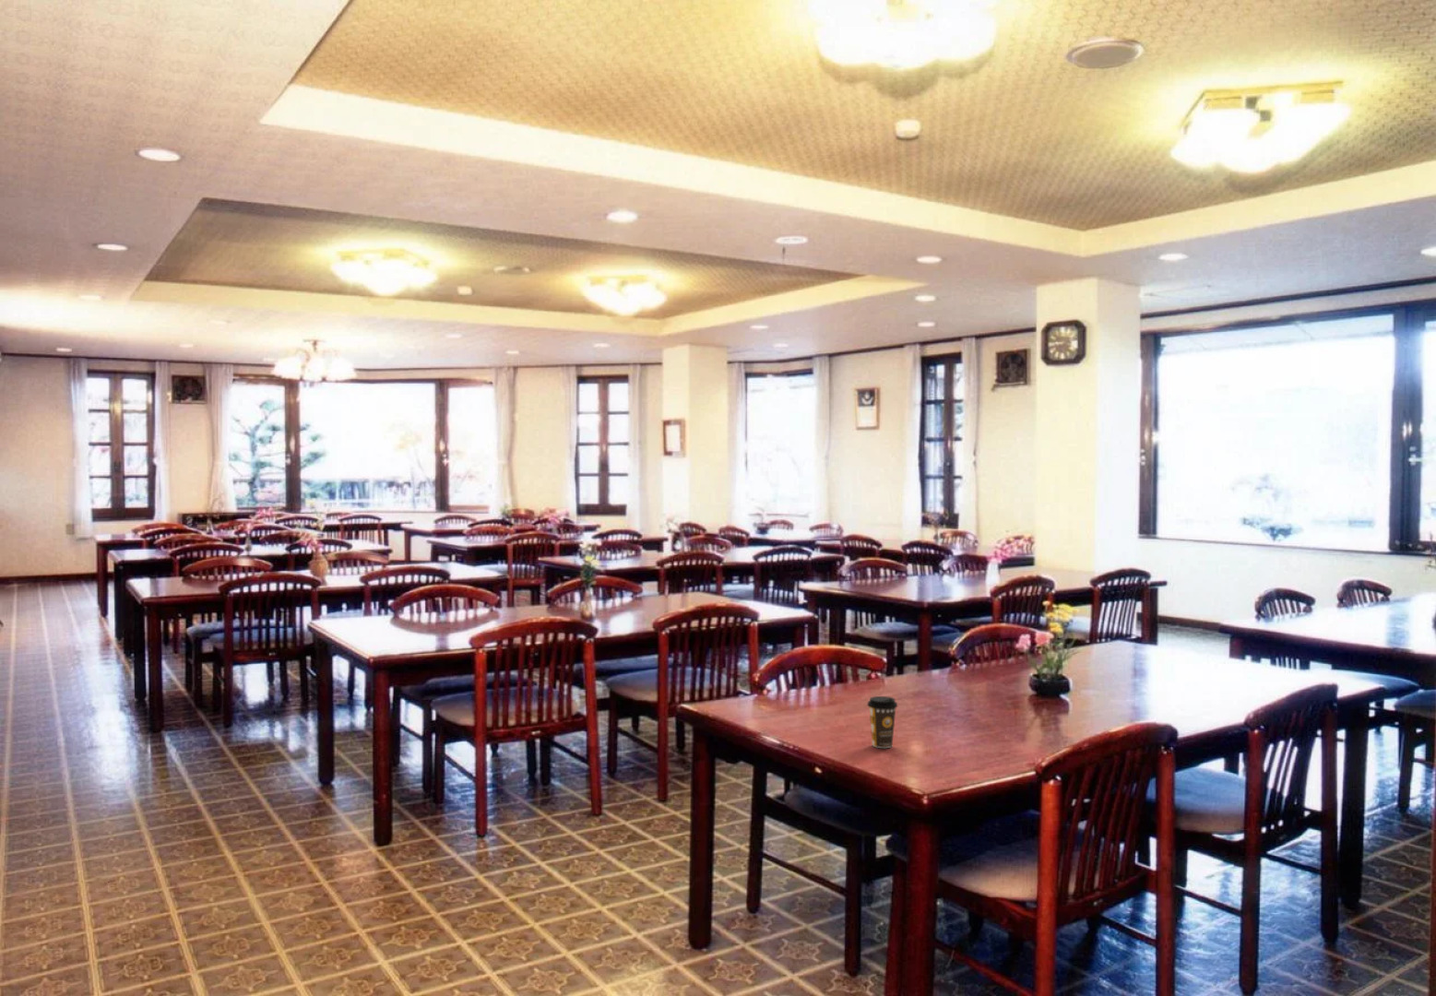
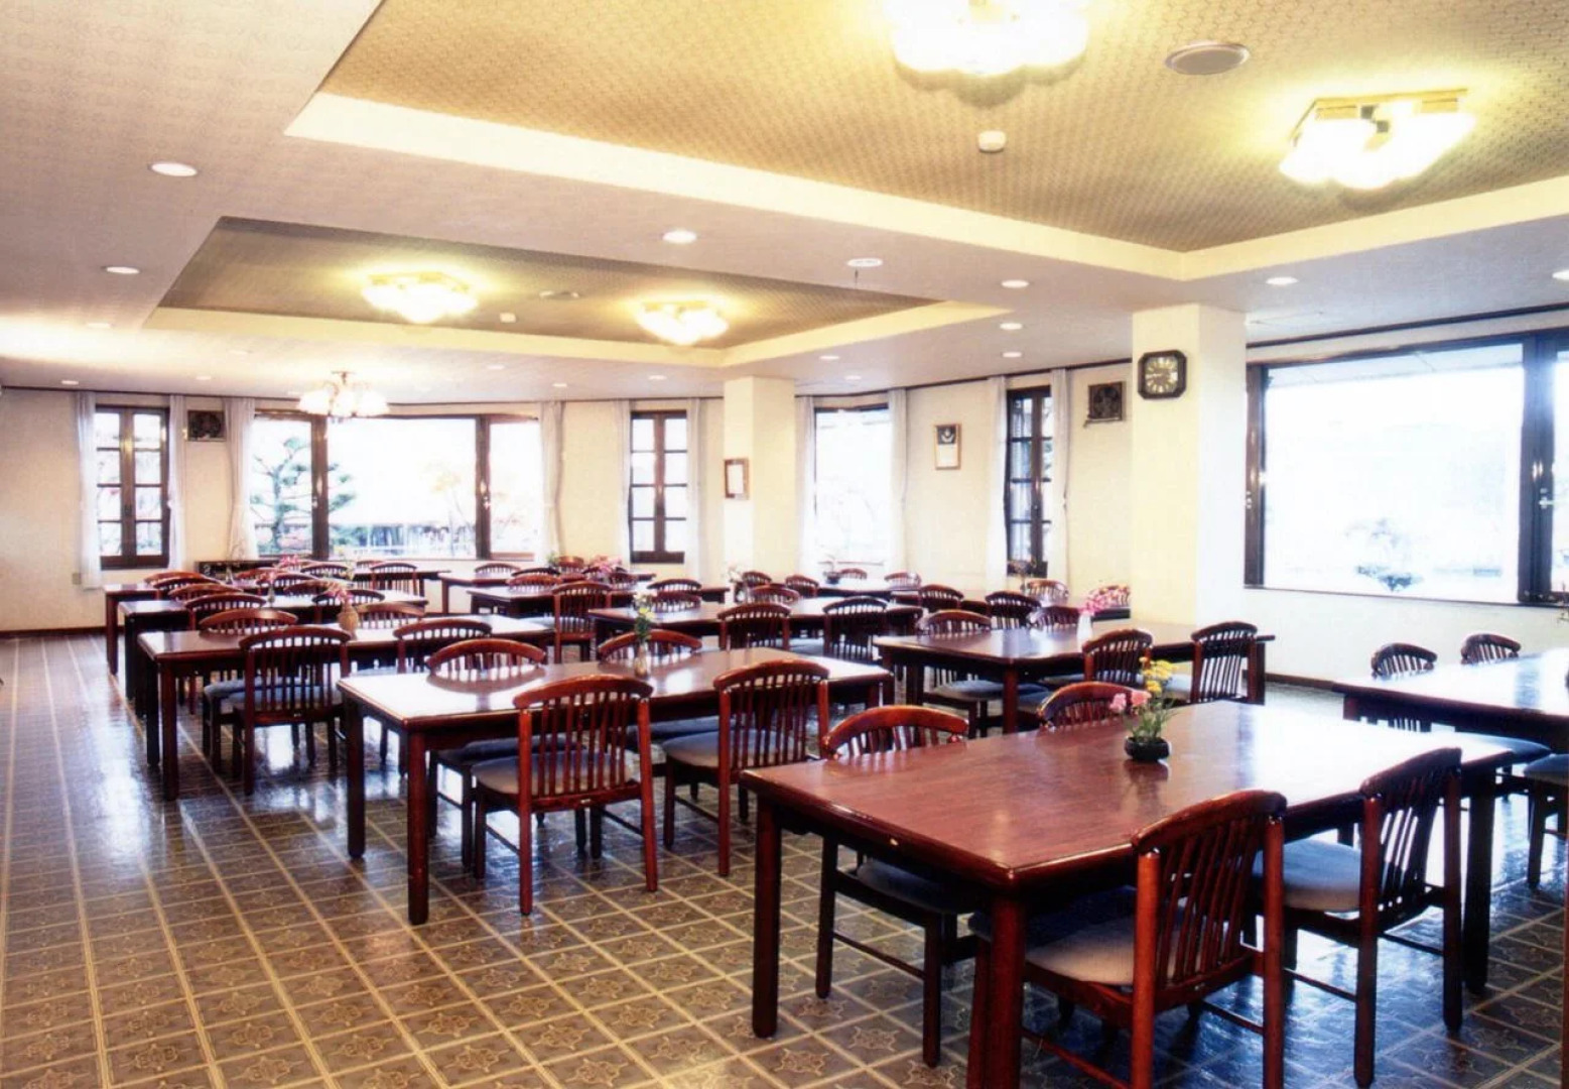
- coffee cup (882, 722)
